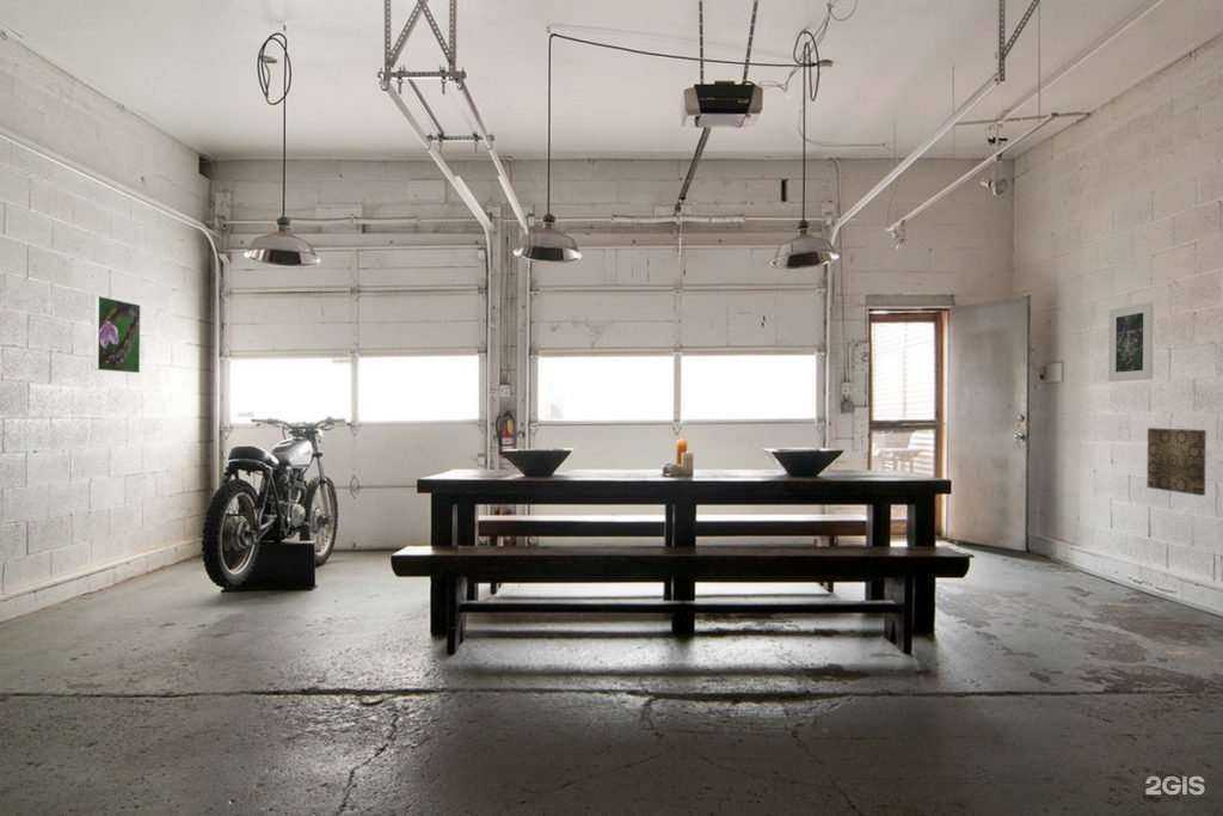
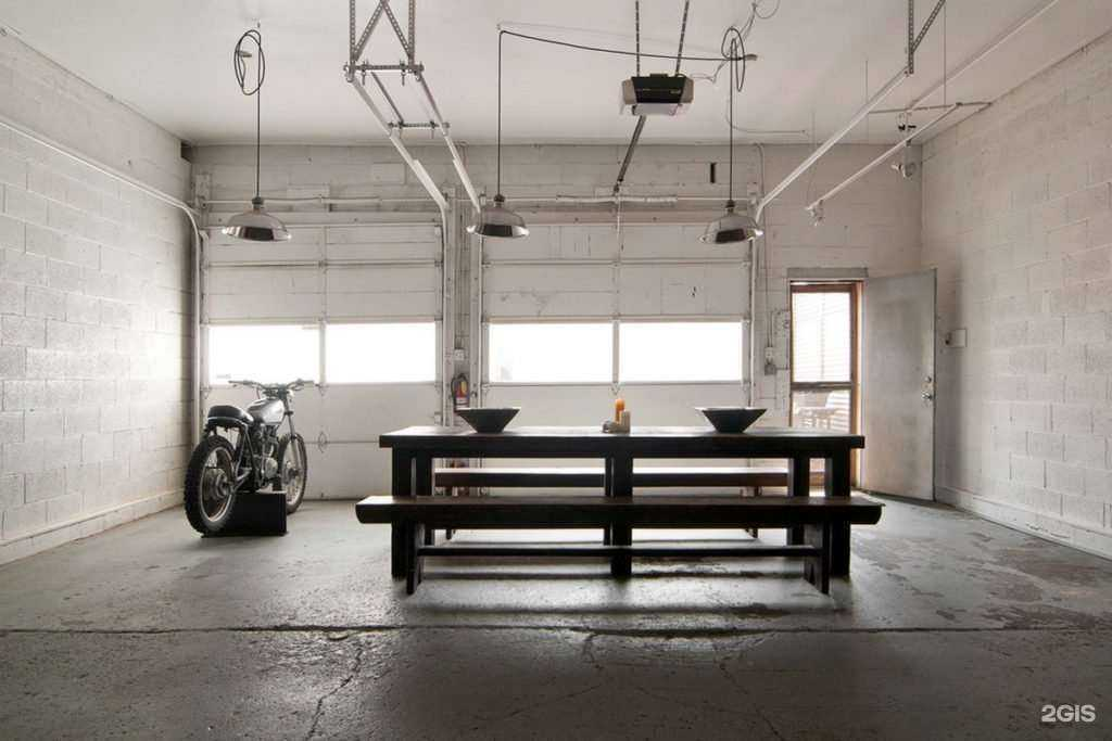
- wall art (1174, 460)
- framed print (1130, 343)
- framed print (117, 336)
